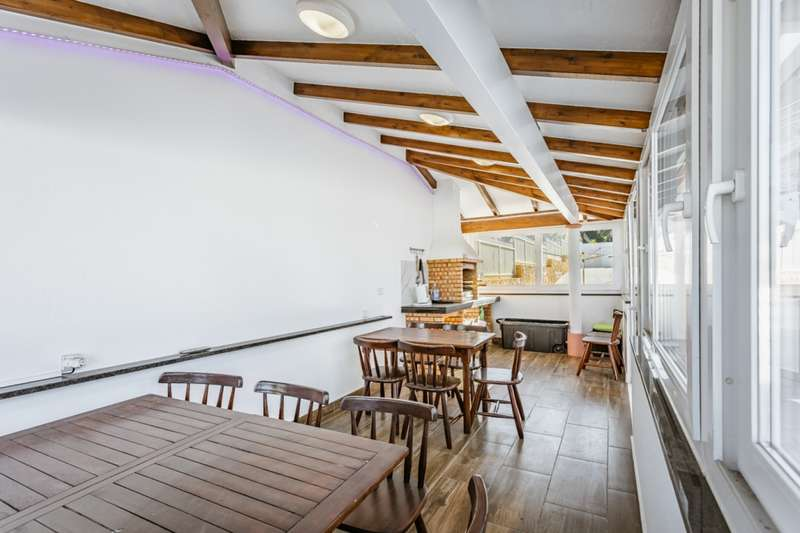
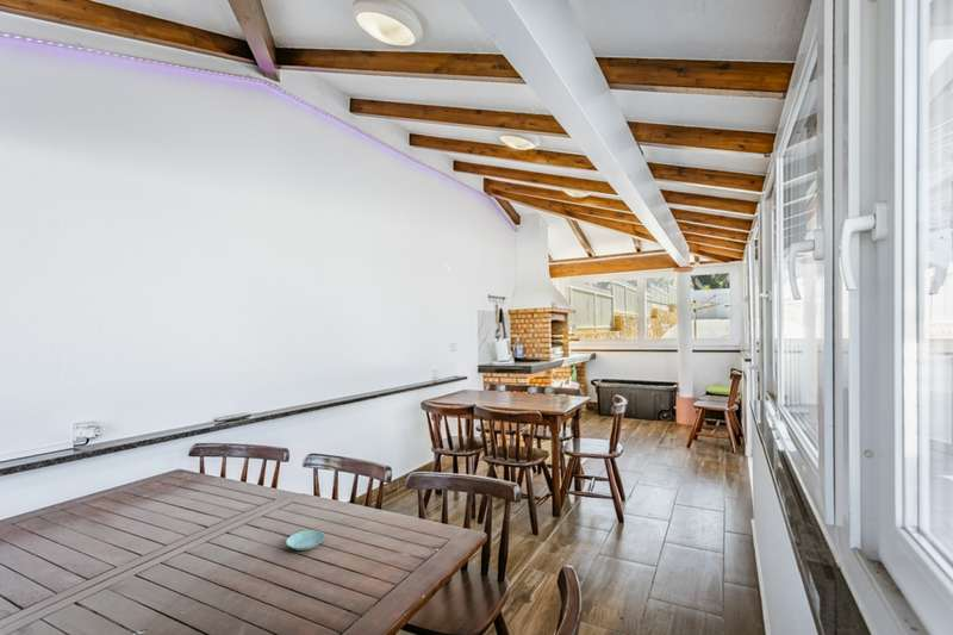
+ saucer (305, 541)
